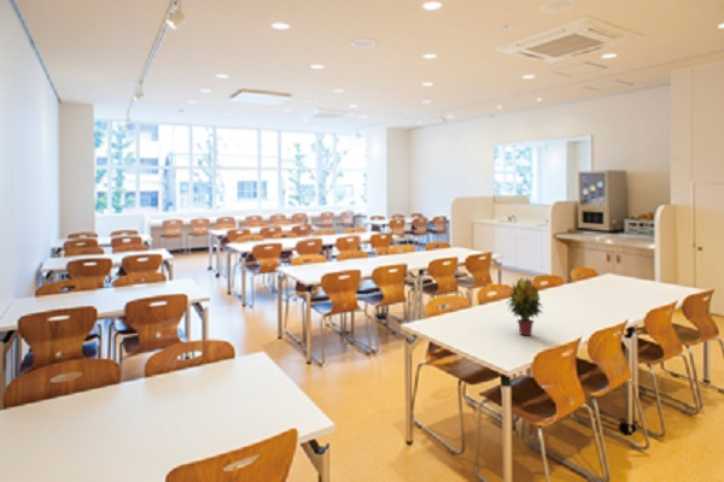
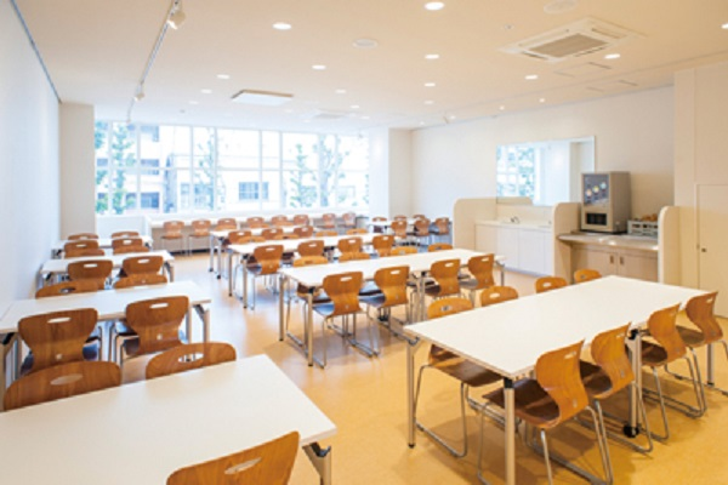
- potted plant (524, 305)
